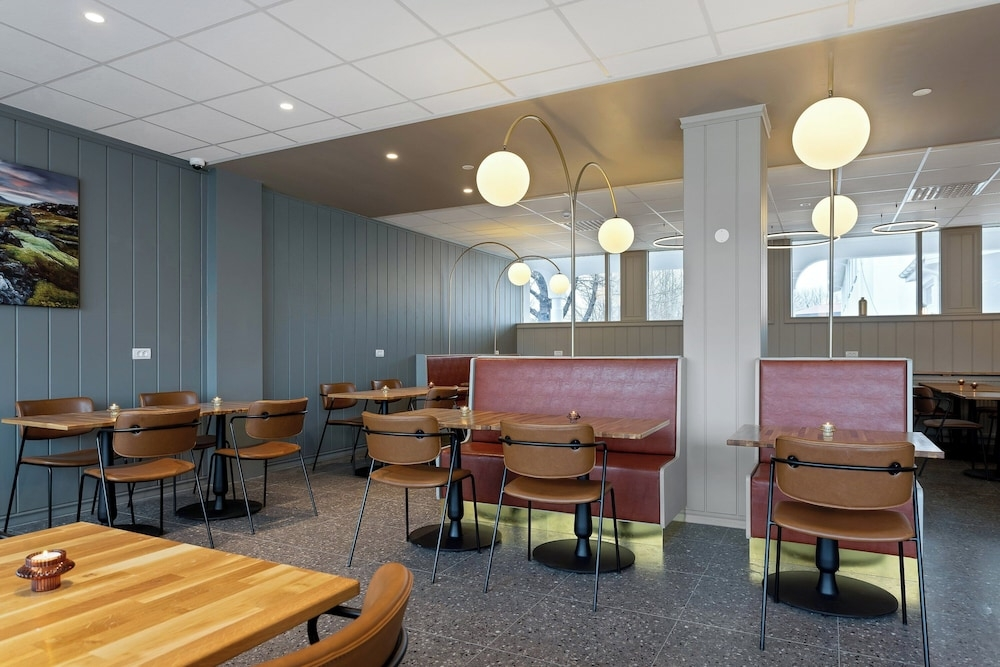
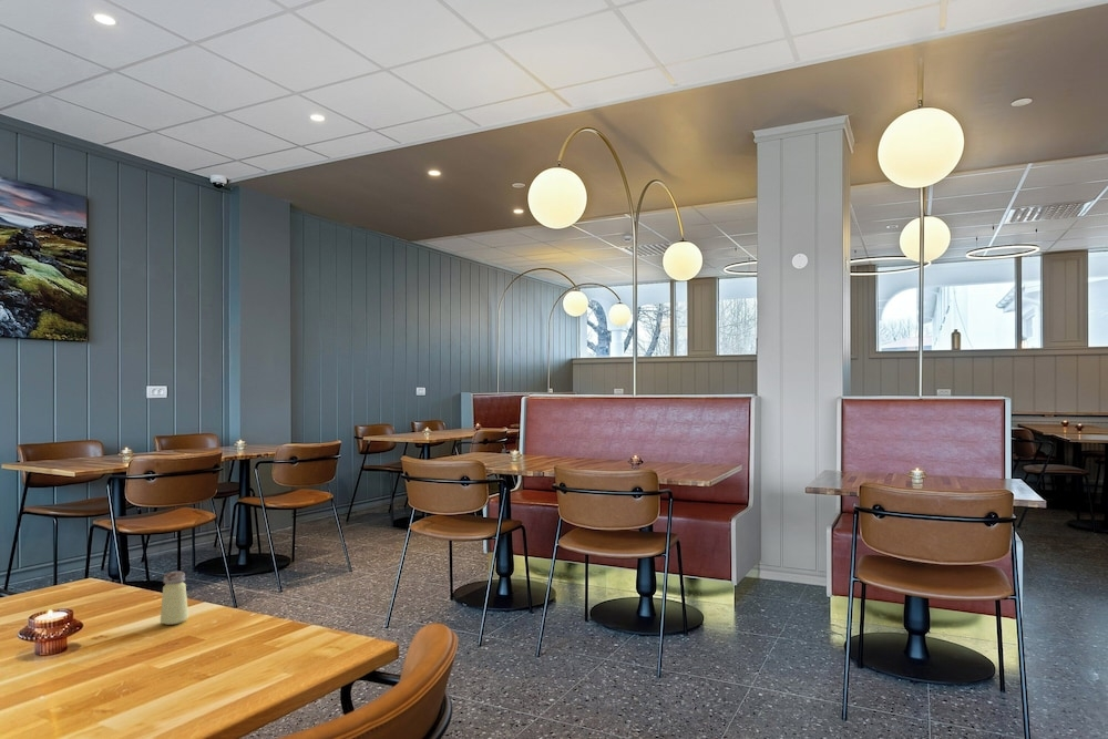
+ saltshaker (174, 596)
